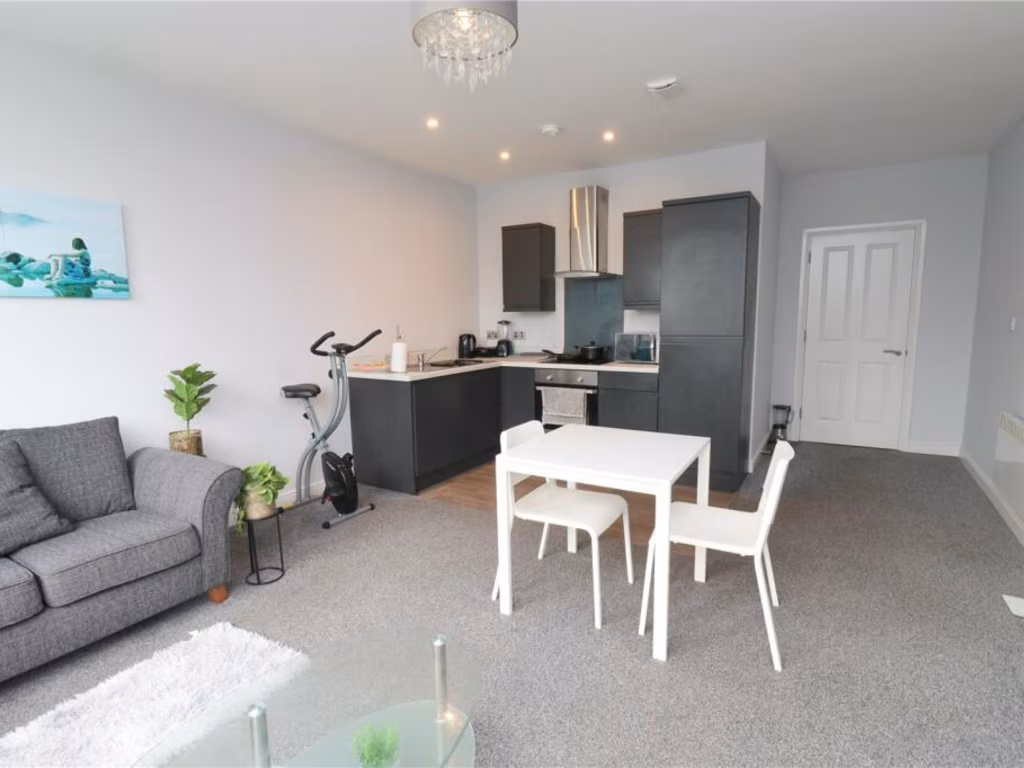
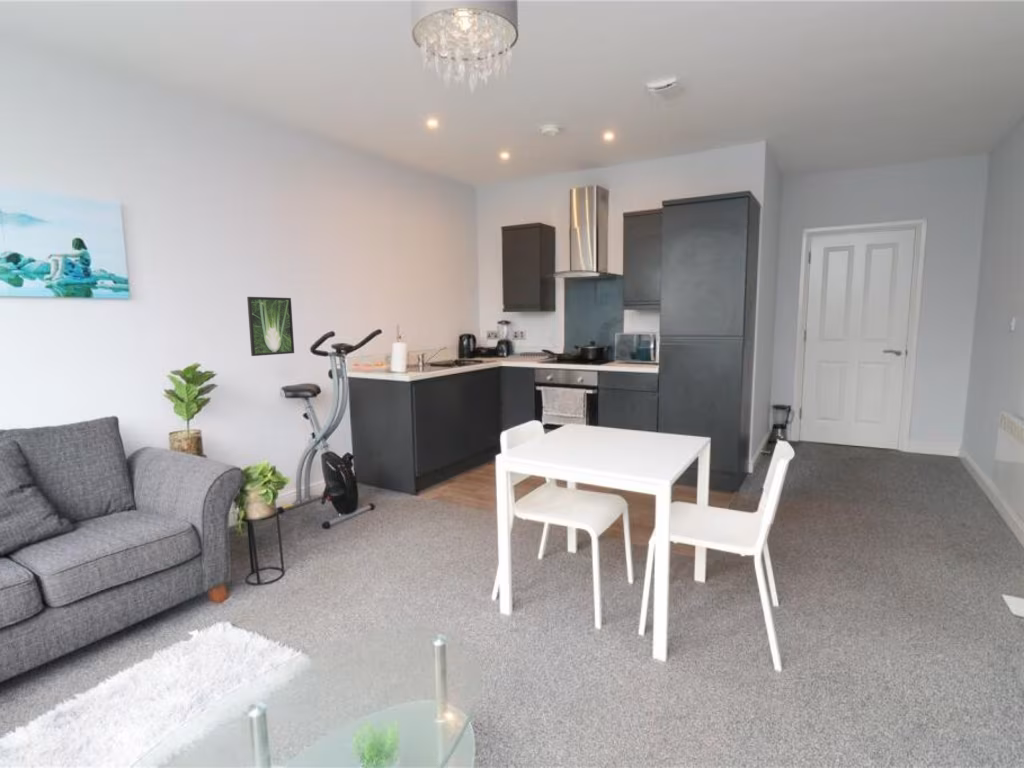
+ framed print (271, 326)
